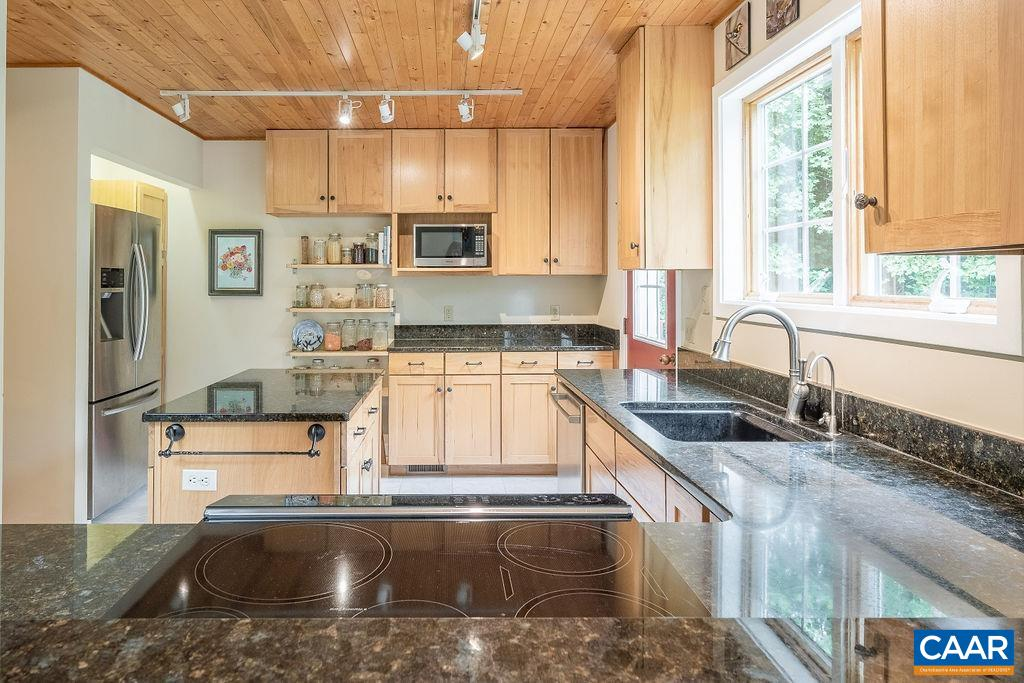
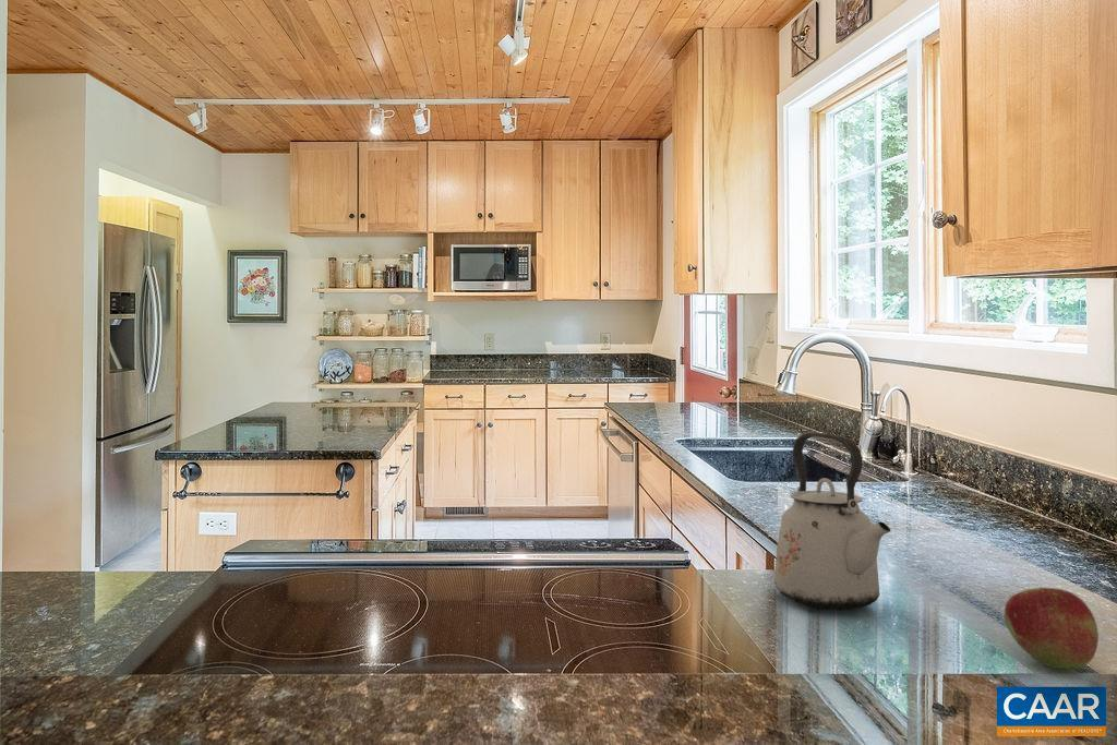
+ kettle (838, 520)
+ fruit (1049, 623)
